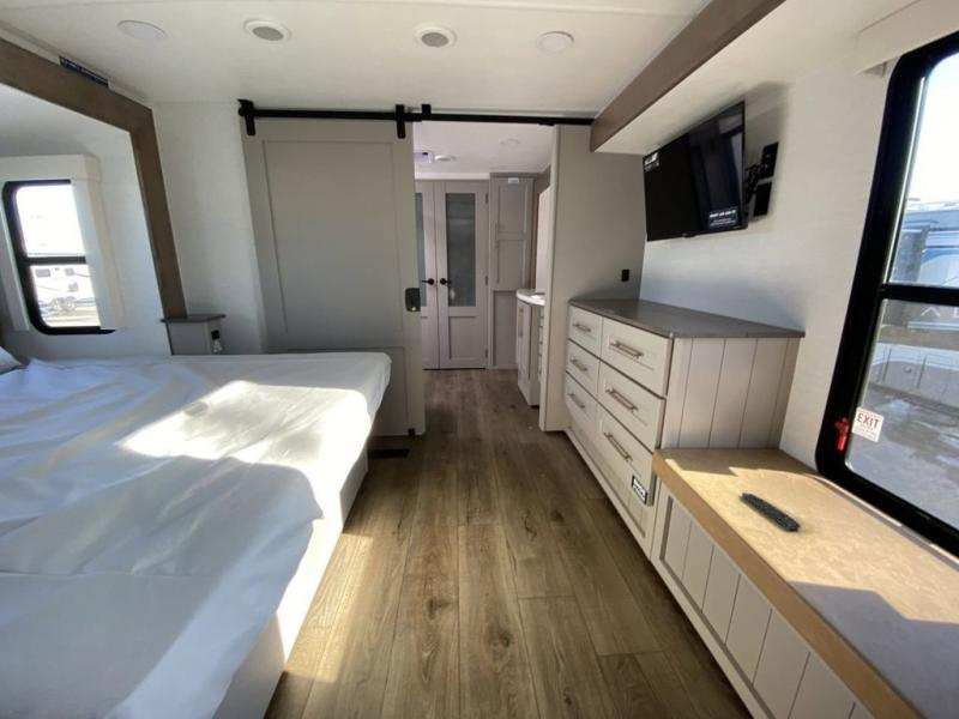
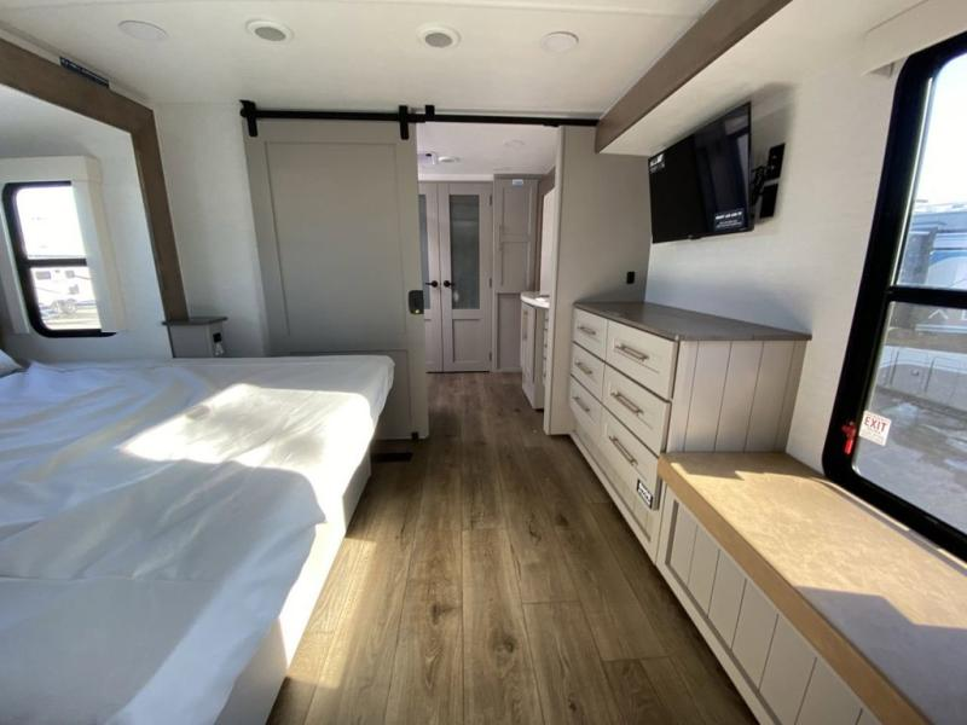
- remote control (767, 508)
